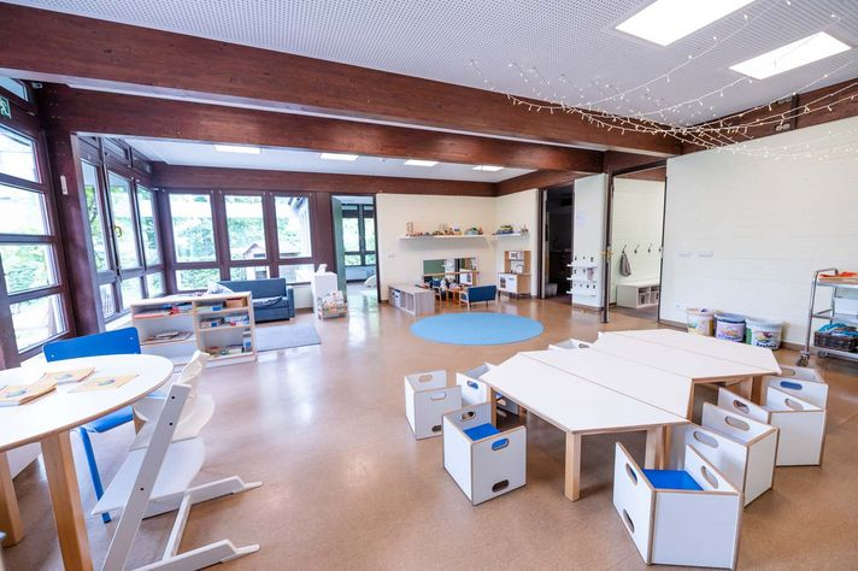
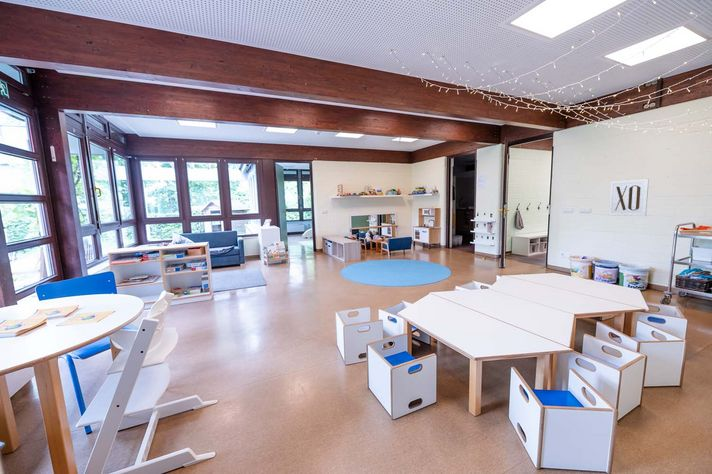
+ wall art (627, 198)
